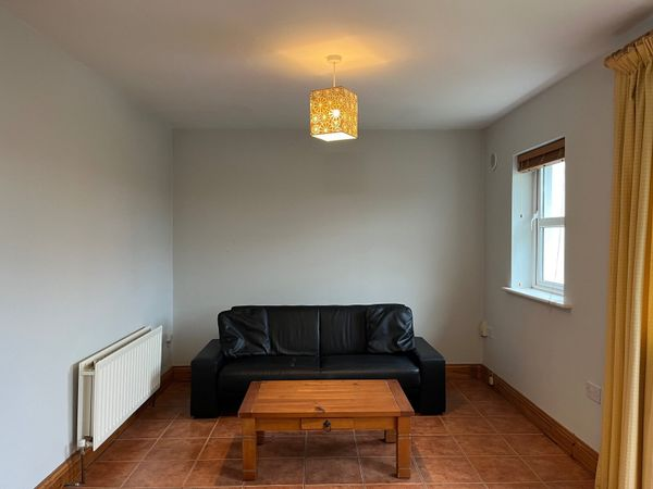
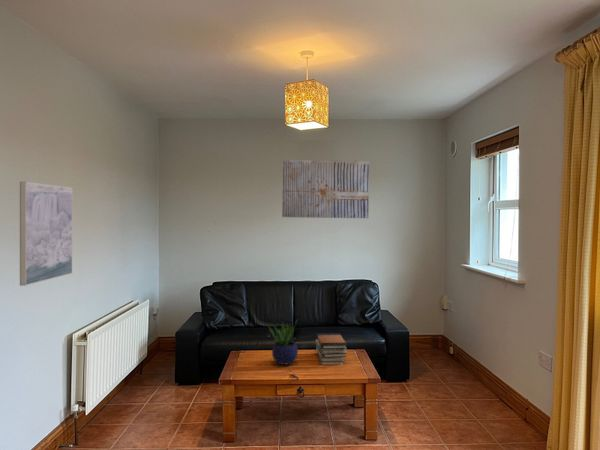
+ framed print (48, 232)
+ wall art (325, 189)
+ book stack (330, 348)
+ potted plant (282, 341)
